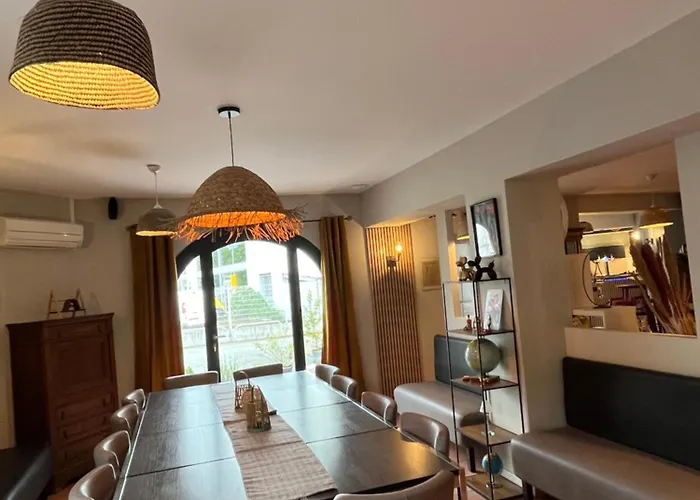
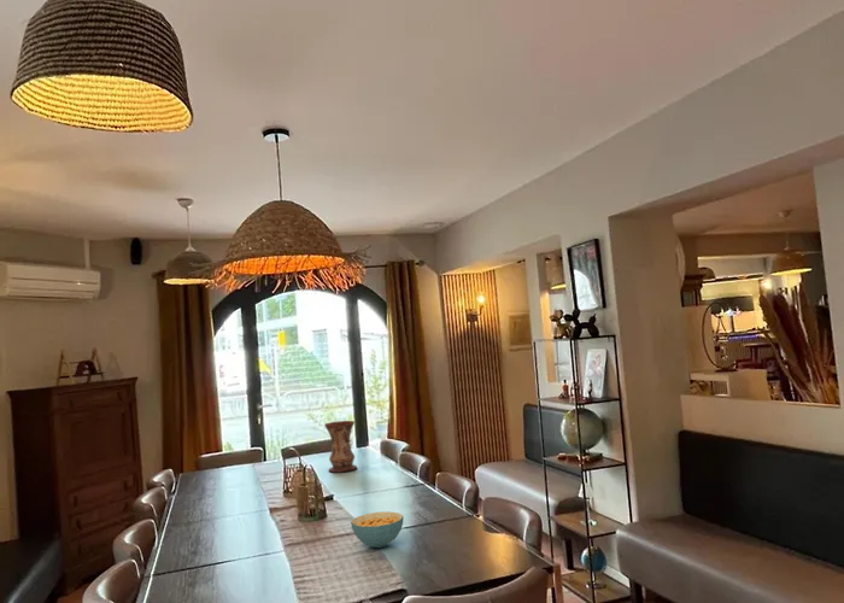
+ cereal bowl (377, 532)
+ vase (341, 445)
